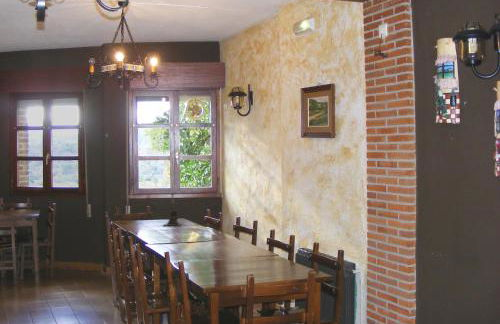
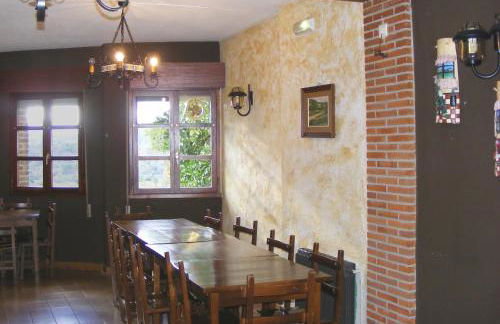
- candle holder (172, 206)
